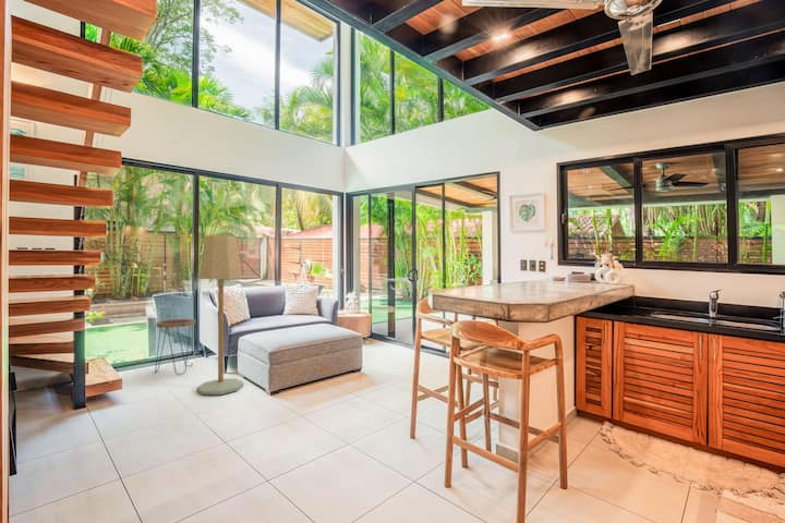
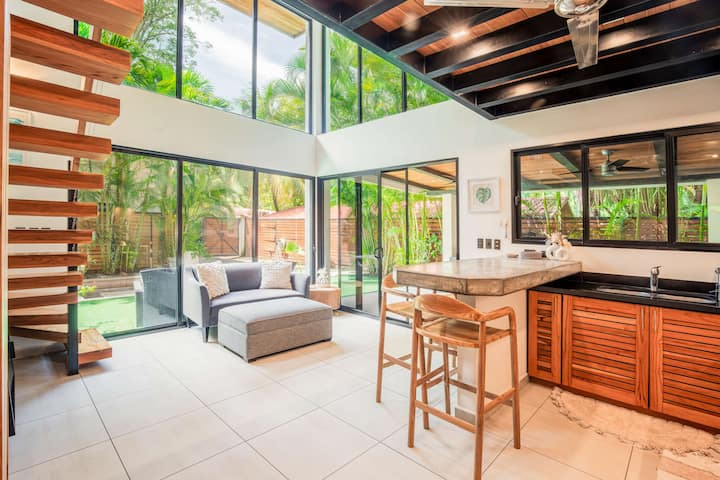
- floor lamp (220, 312)
- side table (180, 343)
